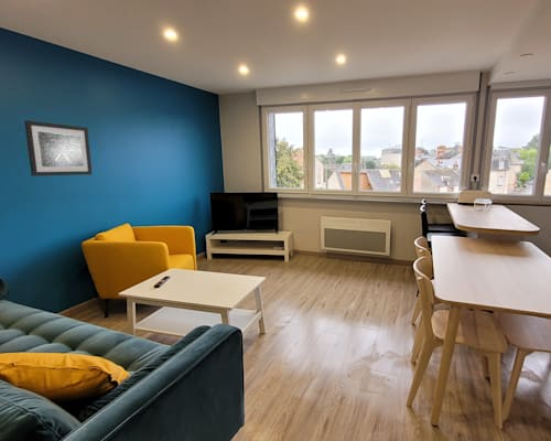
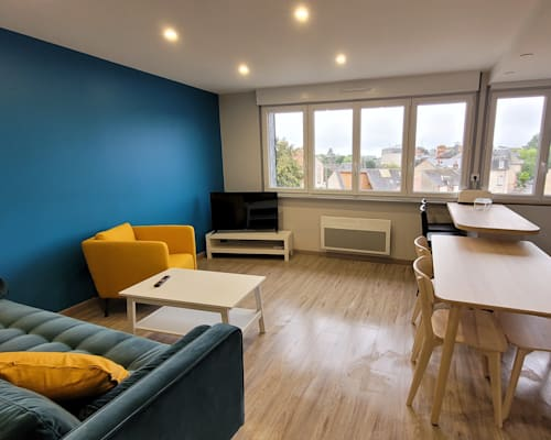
- wall art (61, 150)
